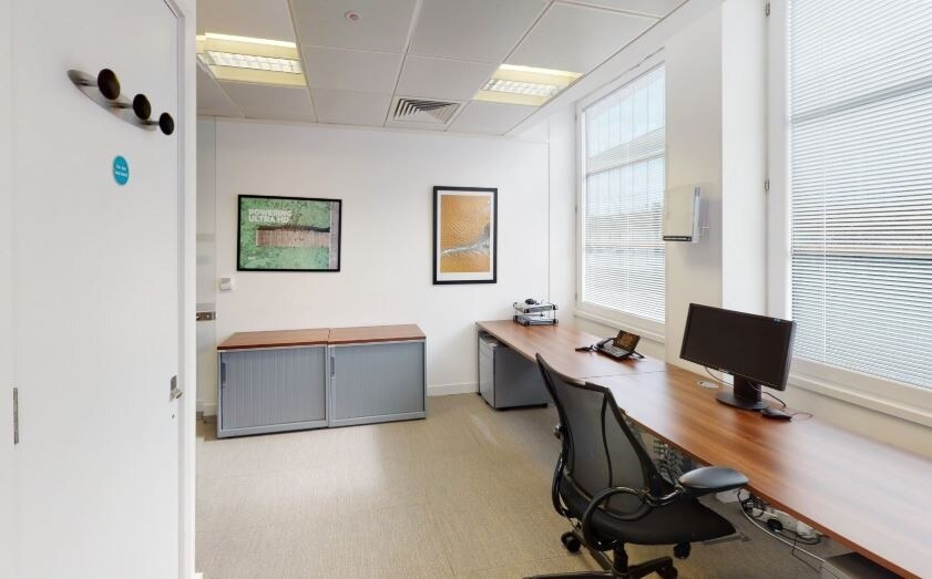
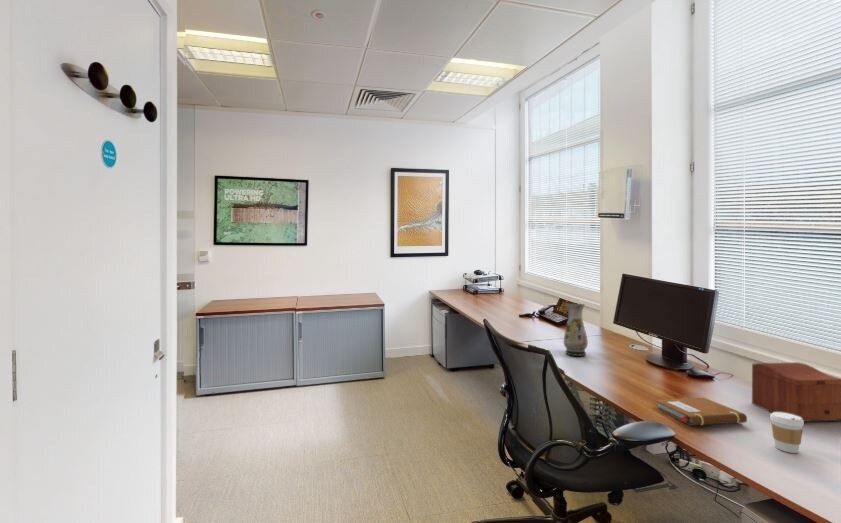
+ sewing box (804, 389)
+ vase (575, 329)
+ notebook (697, 411)
+ coffee cup (786, 431)
